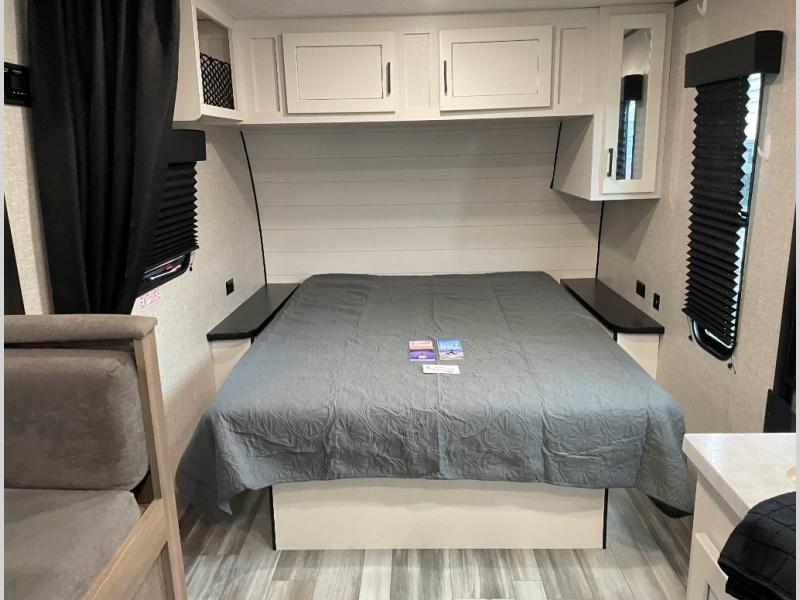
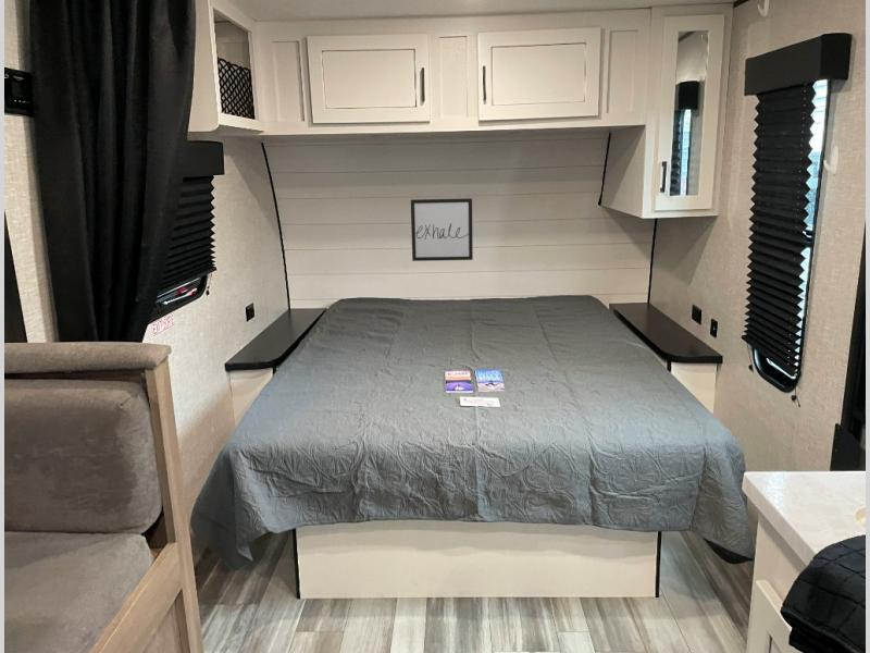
+ wall art (442, 230)
